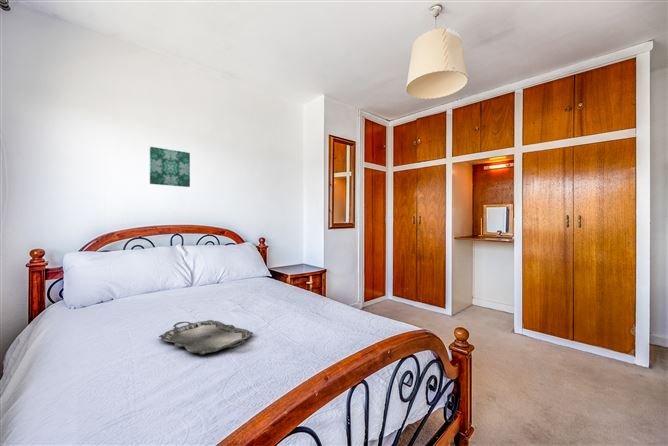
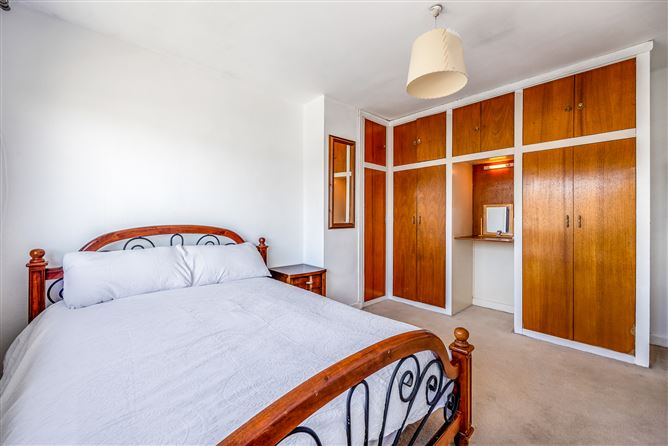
- serving tray (206, 334)
- wall art (170, 167)
